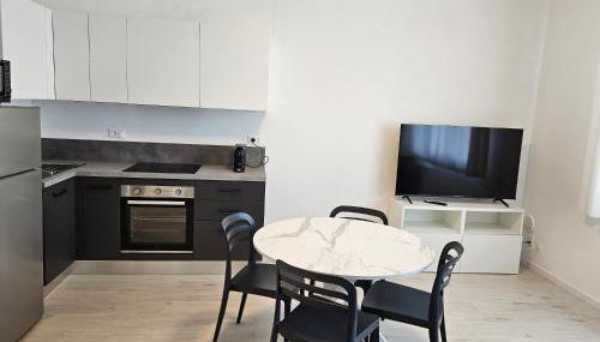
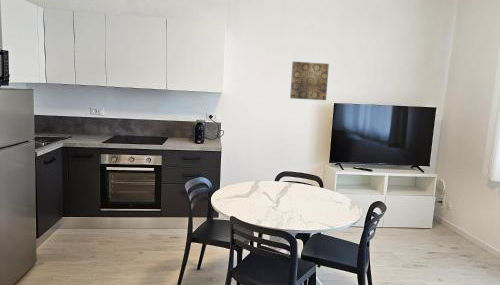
+ wall art (309, 81)
